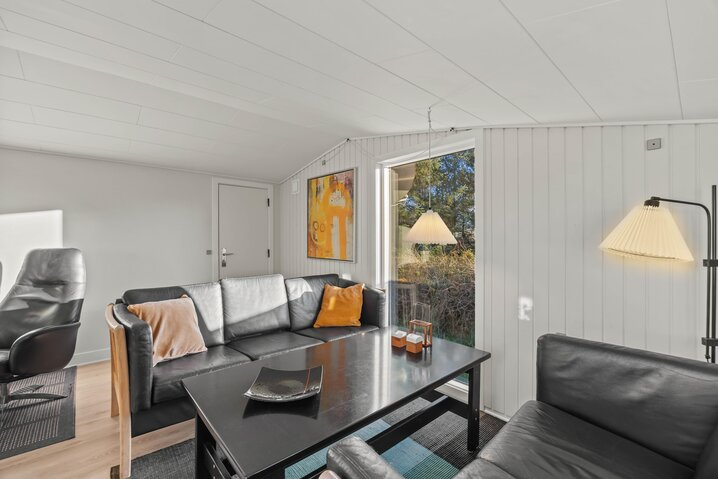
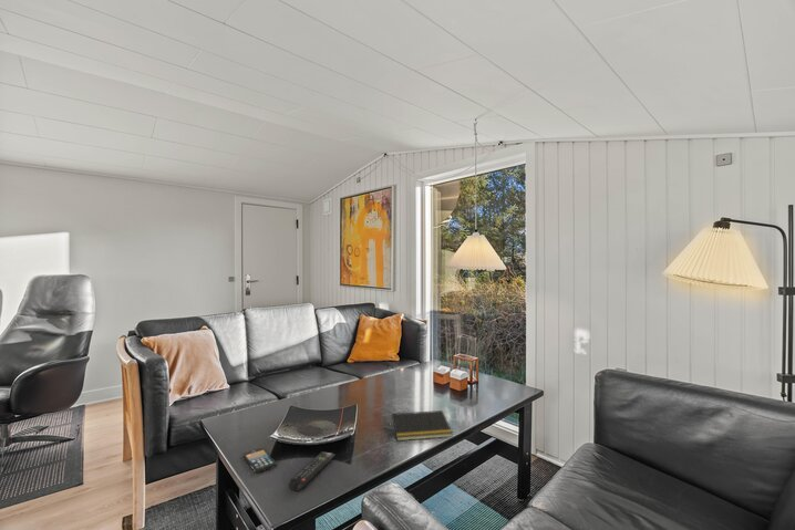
+ smartphone (259, 459)
+ remote control (313, 468)
+ notepad (421, 424)
